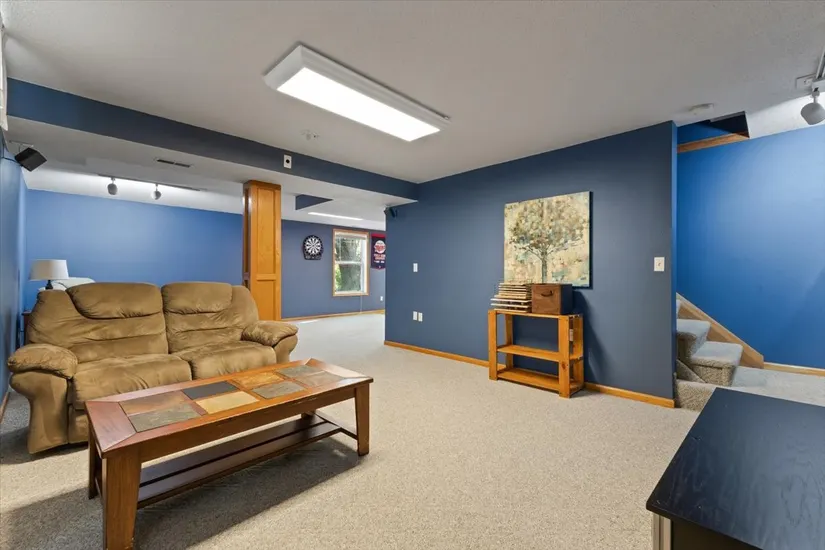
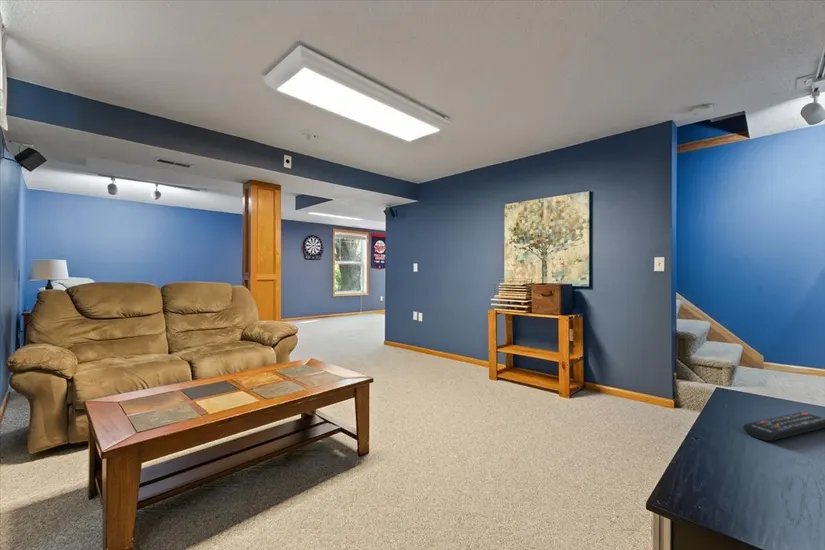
+ remote control (790, 426)
